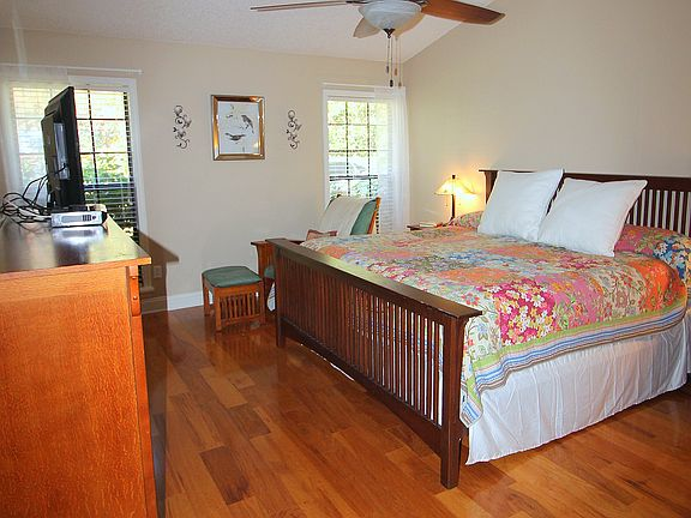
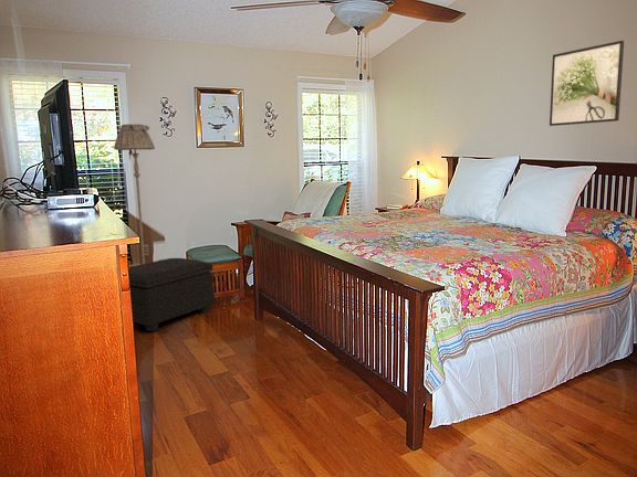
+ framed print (584, 86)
+ floor lamp (139, 210)
+ footstool (163, 290)
